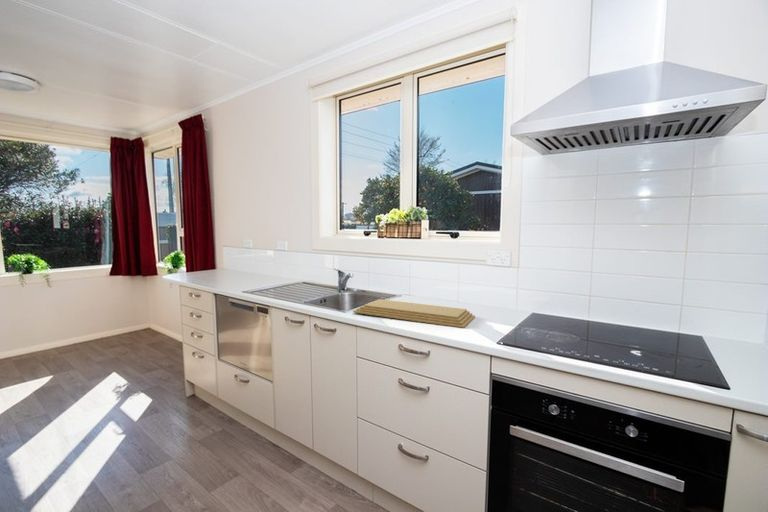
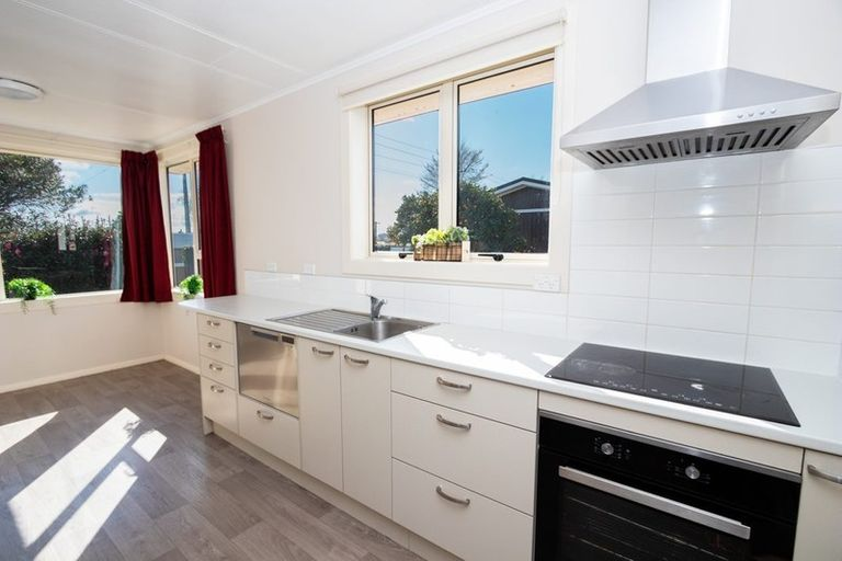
- cutting board (412, 311)
